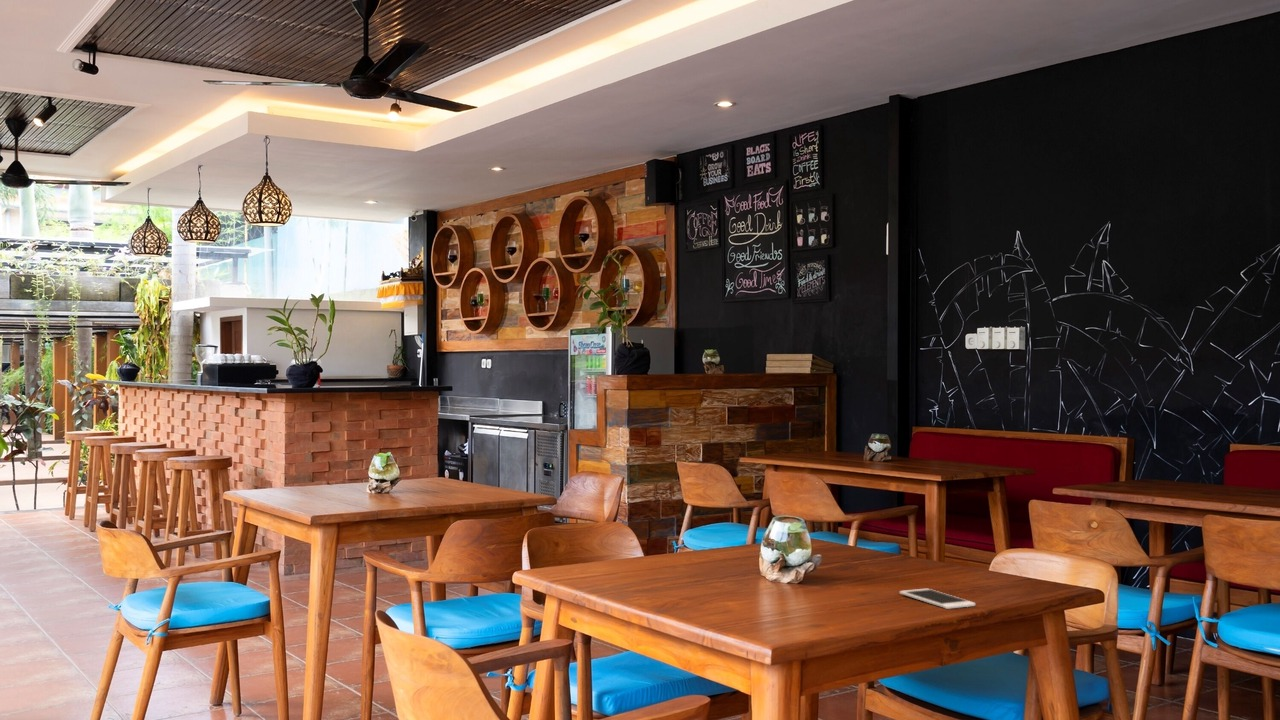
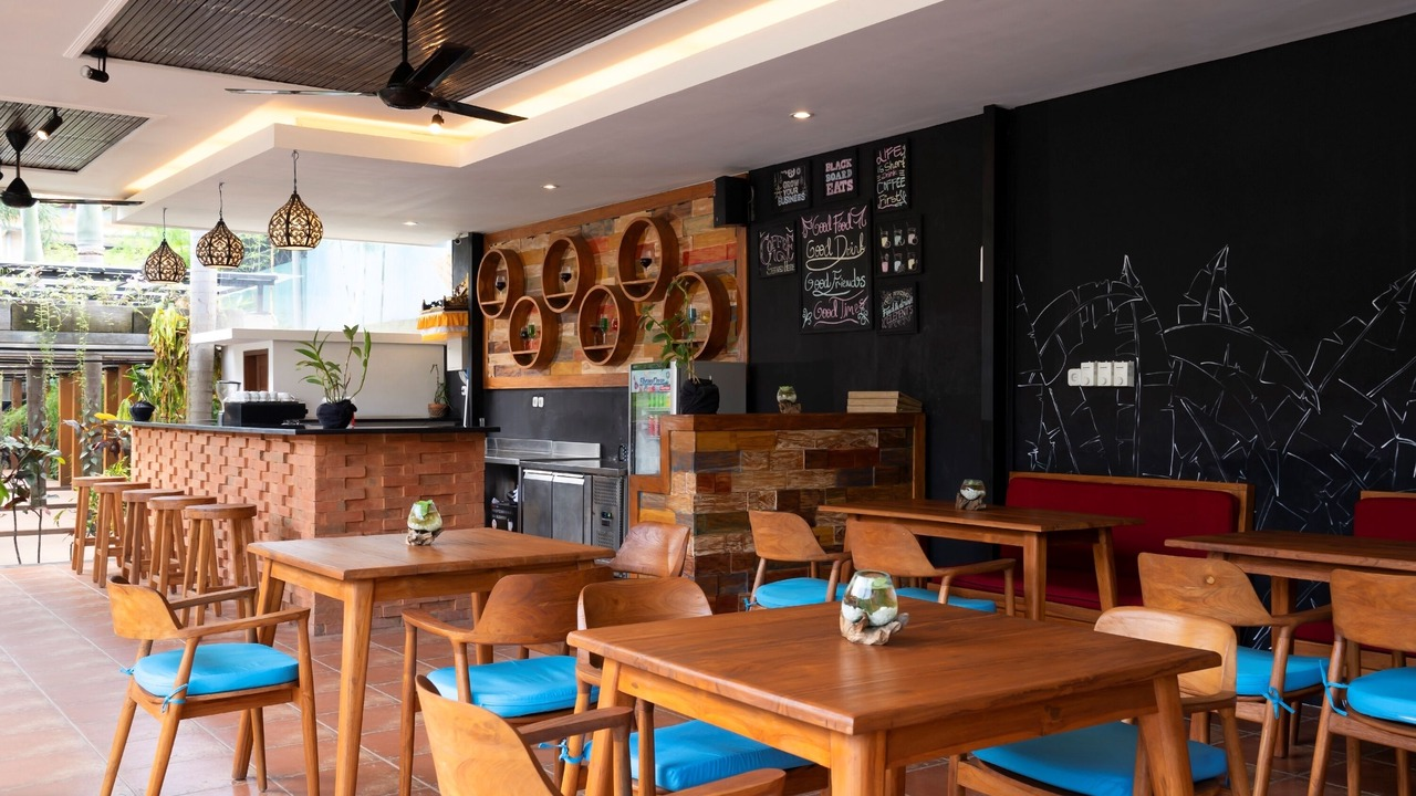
- cell phone (936, 598)
